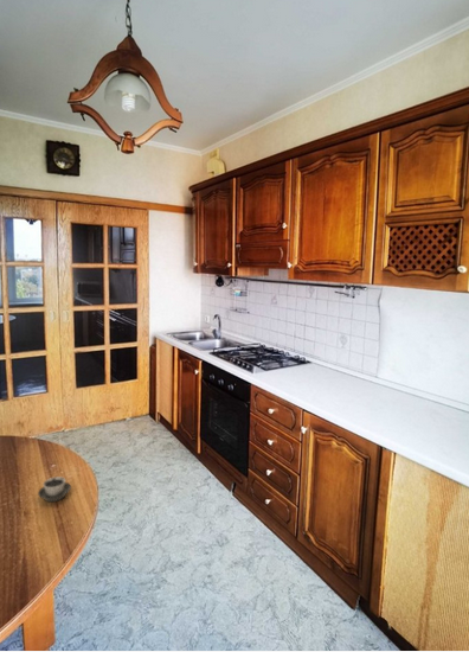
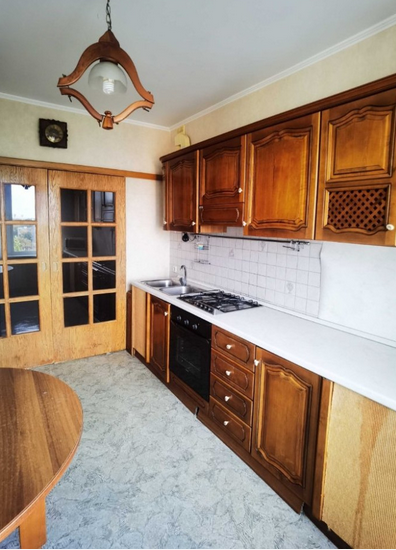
- cup (54, 488)
